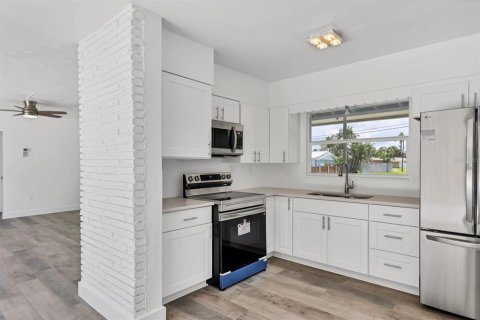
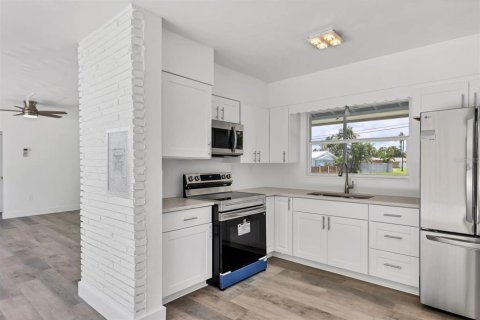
+ wall art (118, 162)
